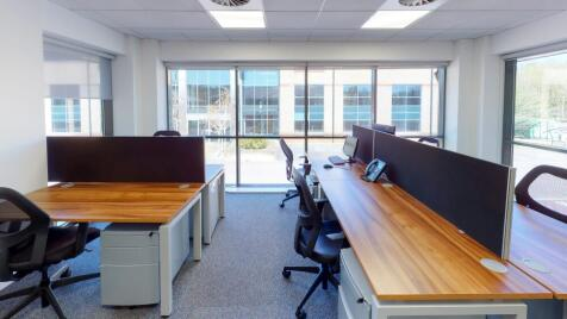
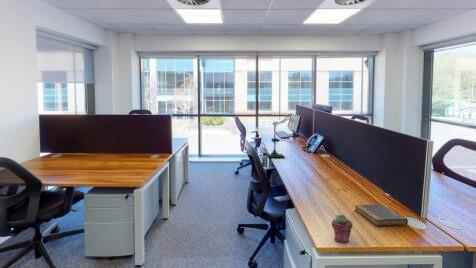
+ speaker stand (275, 134)
+ potted succulent (341, 227)
+ book (379, 214)
